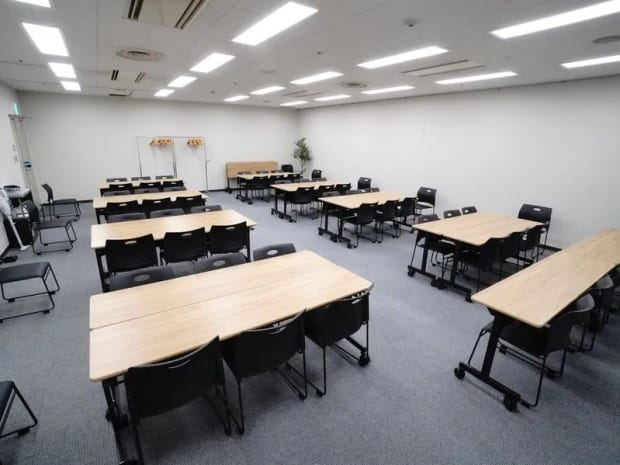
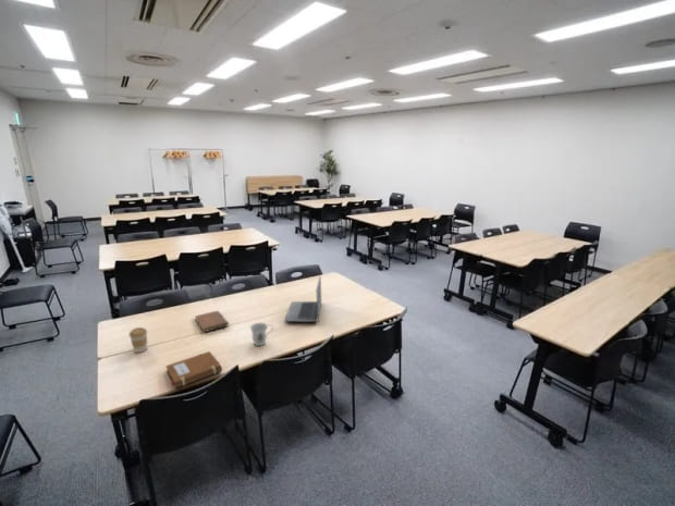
+ notebook (211, 320)
+ laptop (304, 301)
+ mug (261, 334)
+ notebook (193, 369)
+ coffee cup (138, 340)
